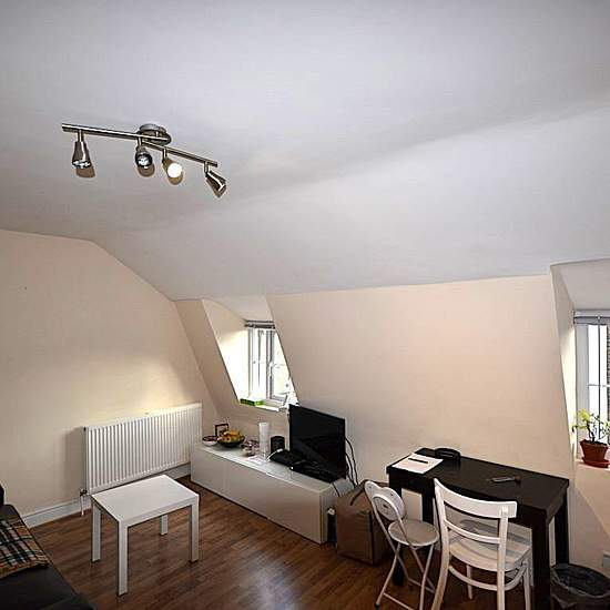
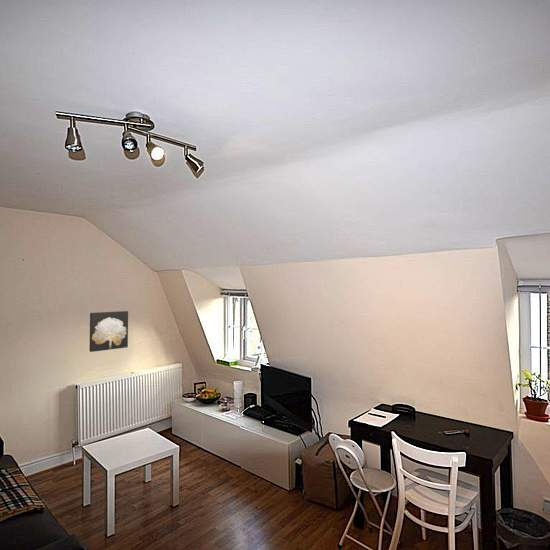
+ wall art (109, 330)
